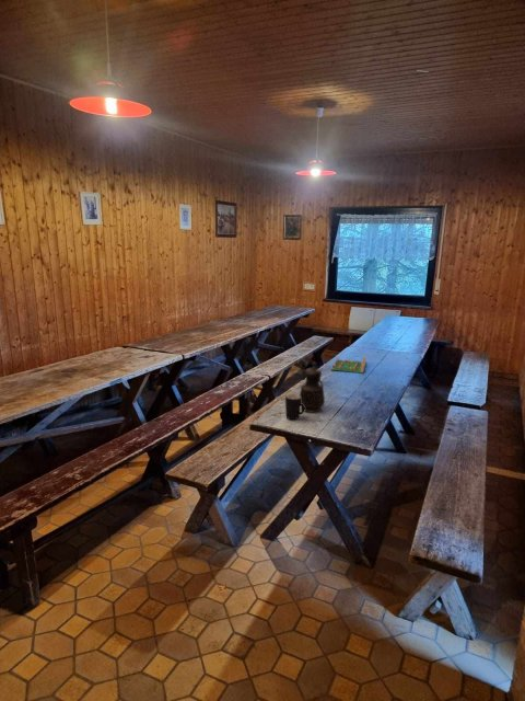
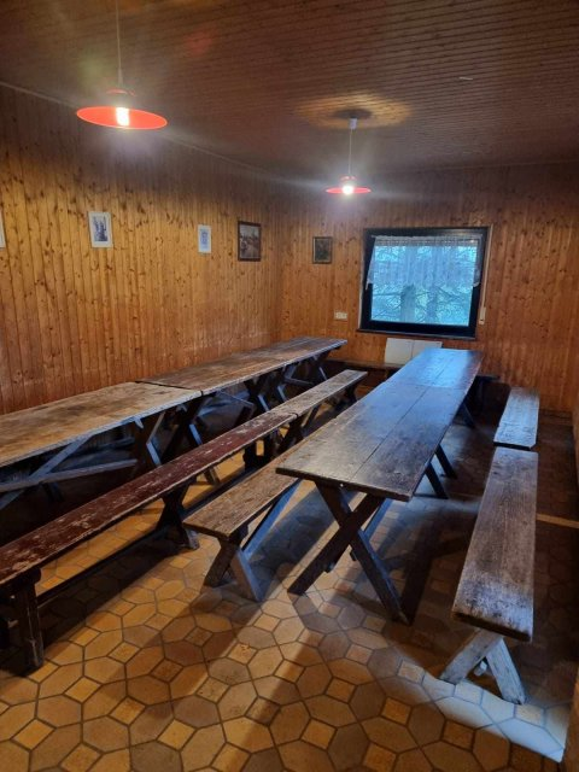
- coffeepot (312, 384)
- mug (294, 407)
- board game (349, 363)
